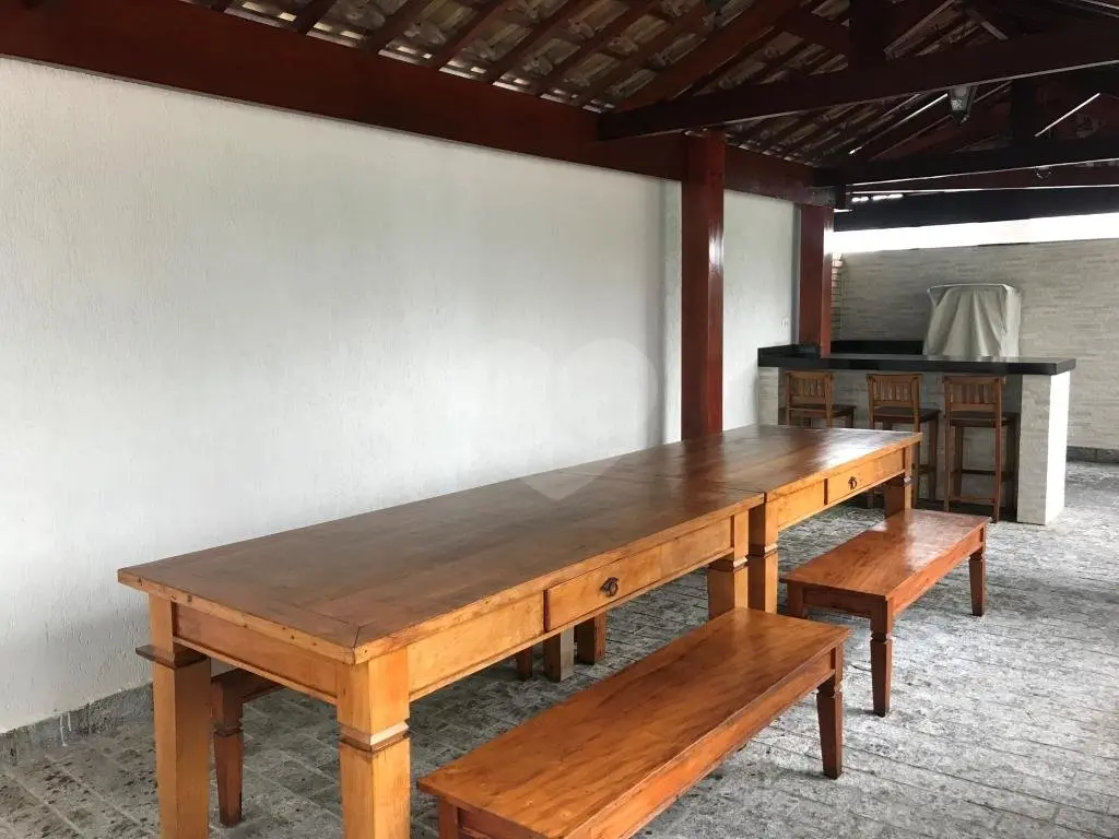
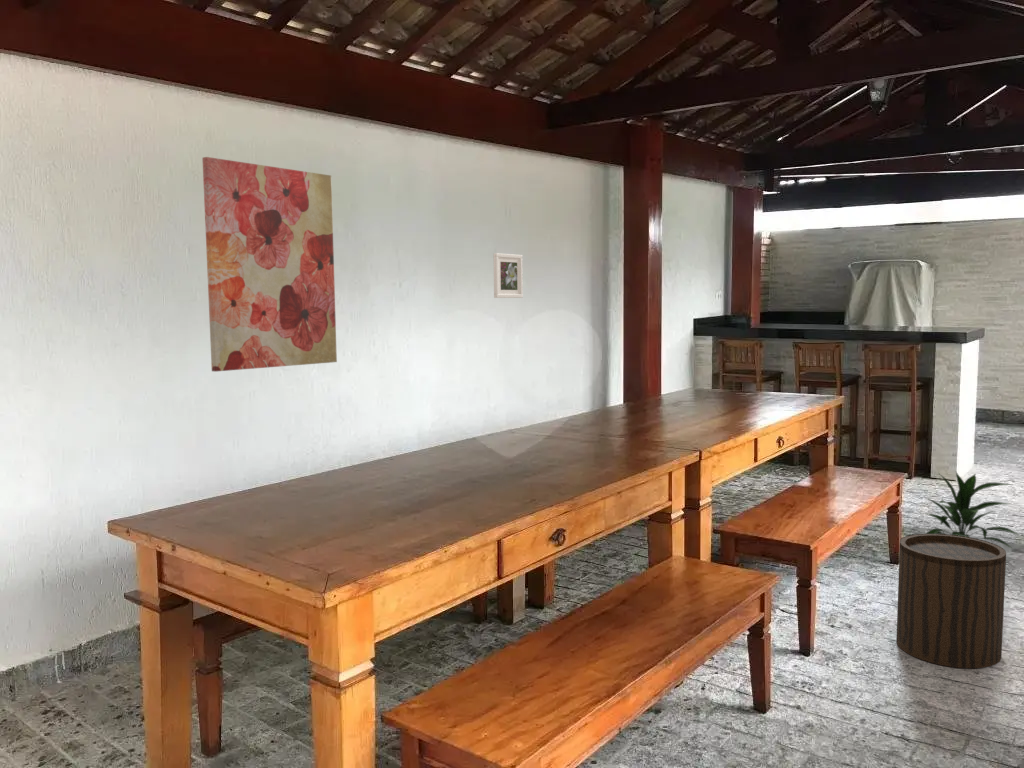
+ indoor plant (963, 526)
+ stool (949, 597)
+ wall art (274, 267)
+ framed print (508, 276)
